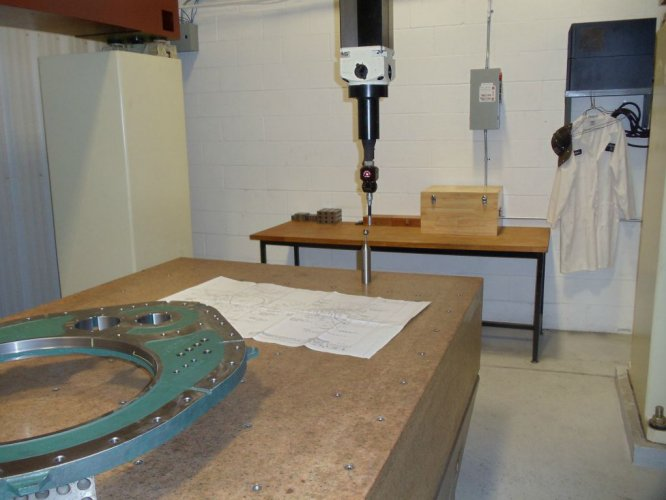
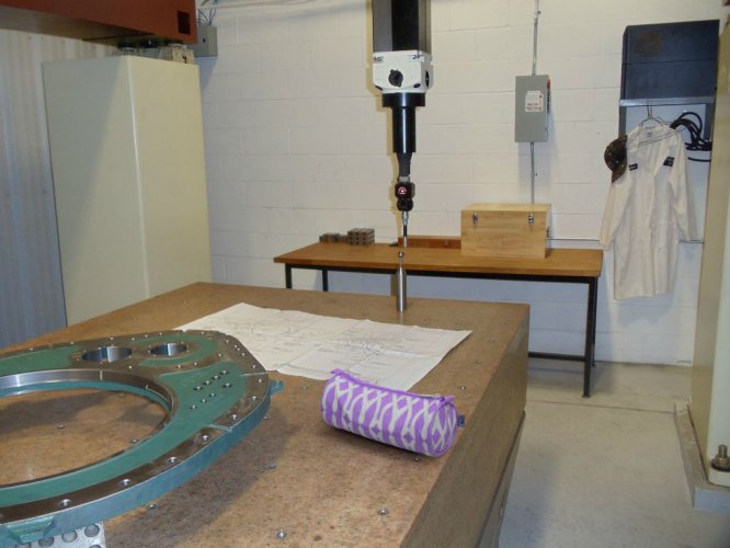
+ pencil case (388, 411)
